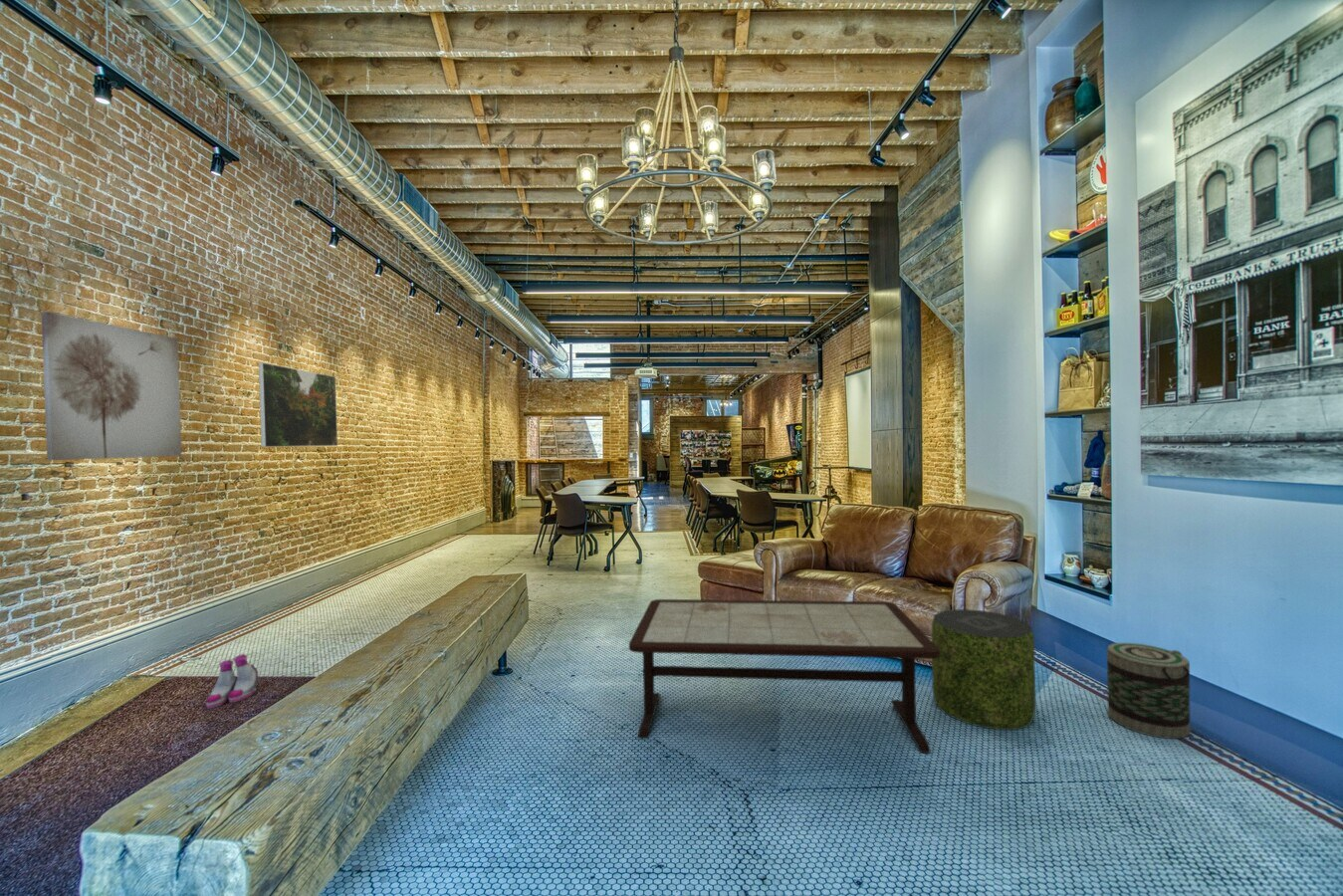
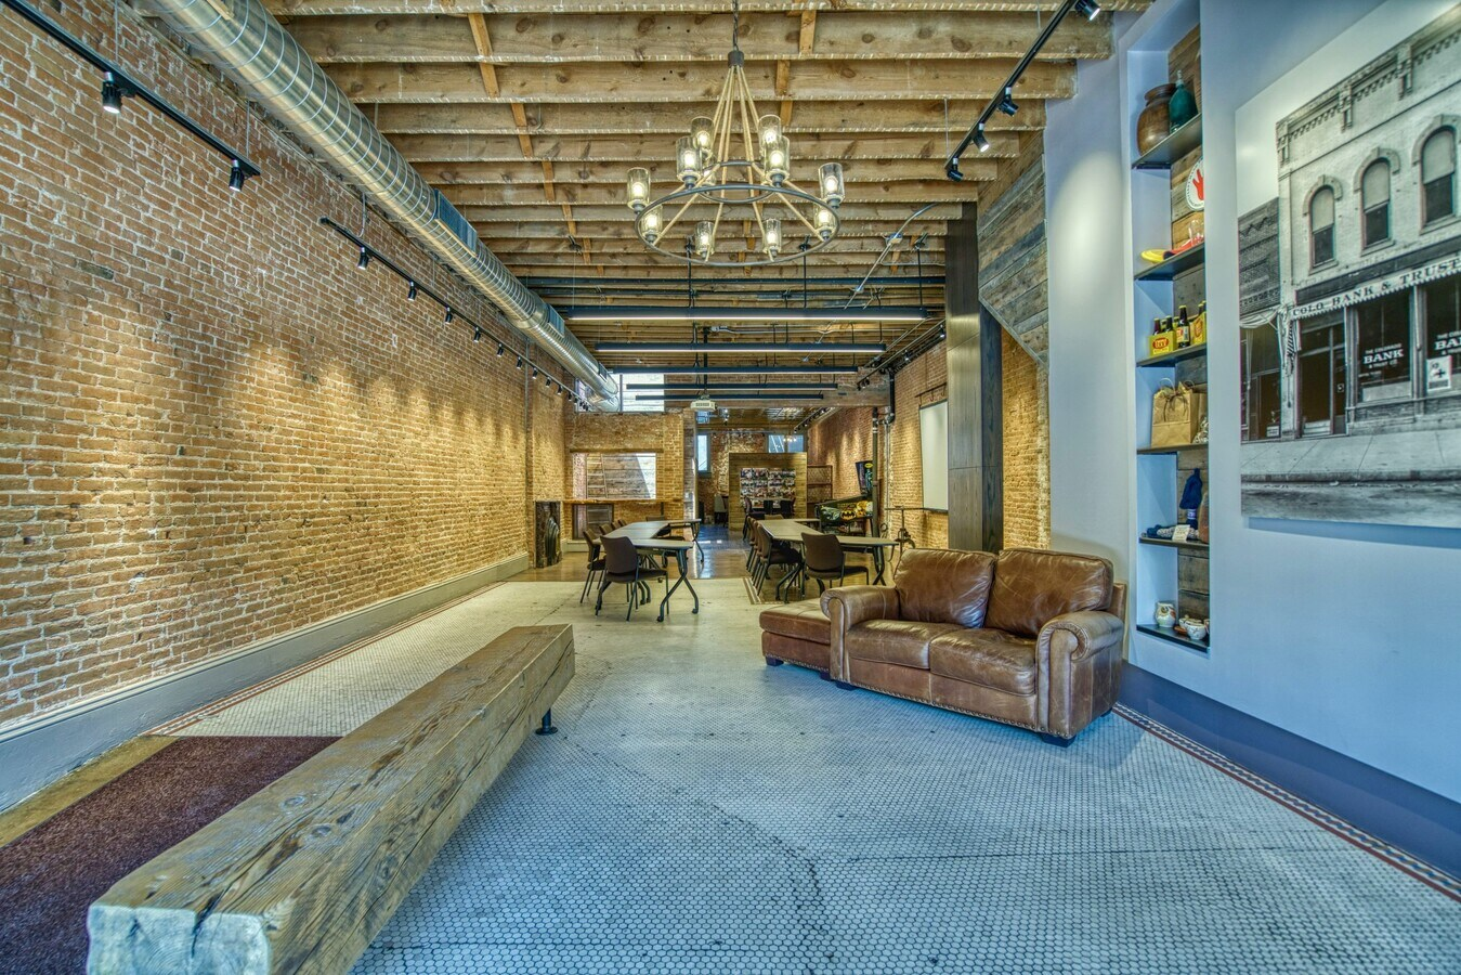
- coffee table (775, 671)
- wall art (119, 392)
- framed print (302, 408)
- pouf (981, 665)
- basket (1149, 686)
- boots (231, 677)
